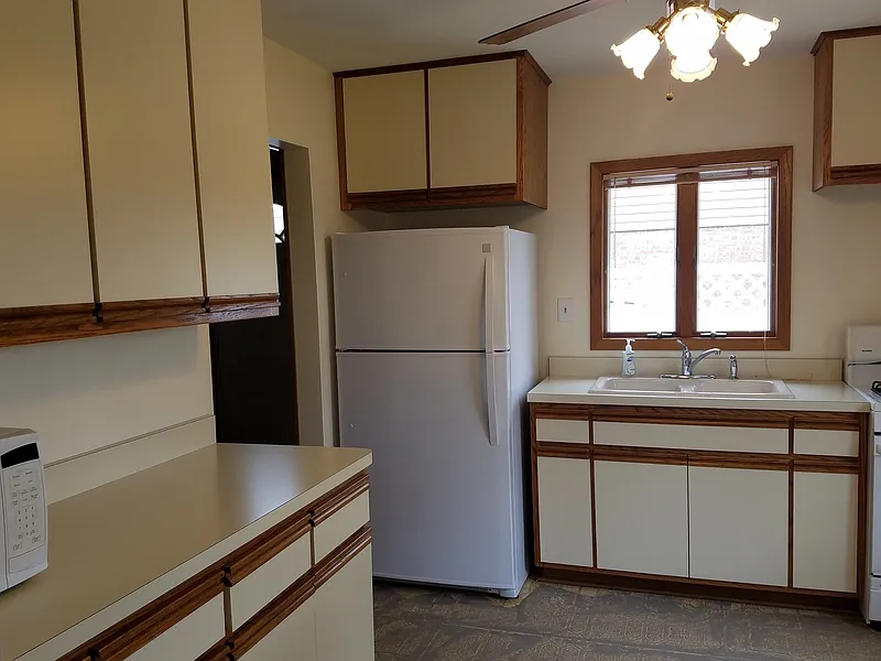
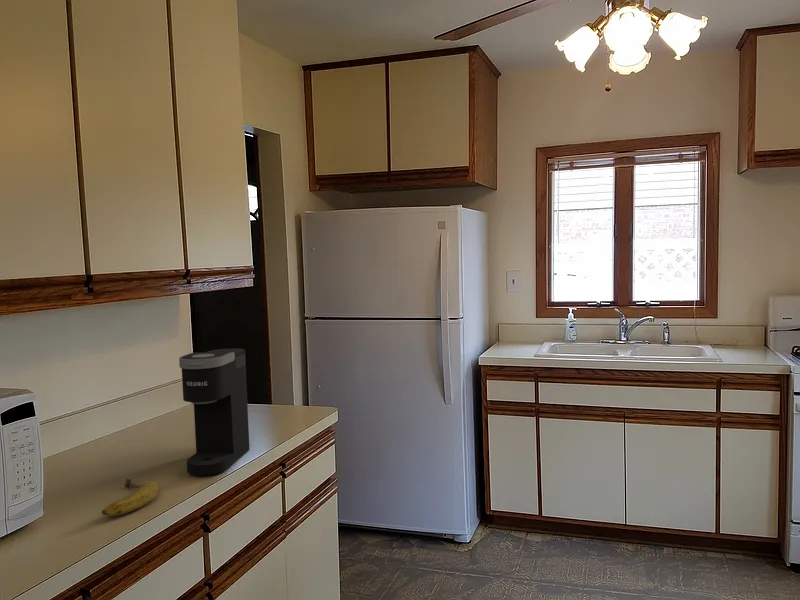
+ fruit (125, 497)
+ coffee maker (216, 406)
